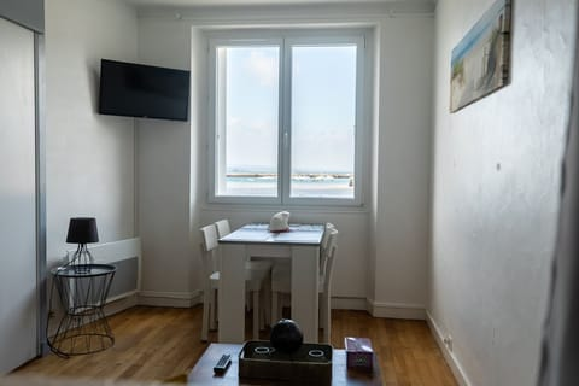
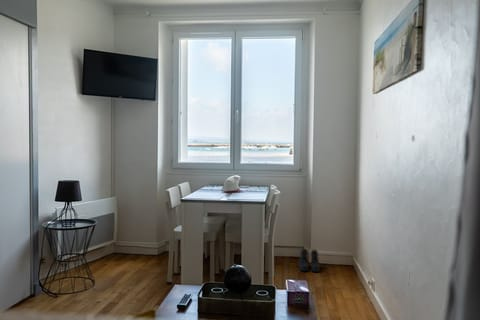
+ boots (311, 259)
